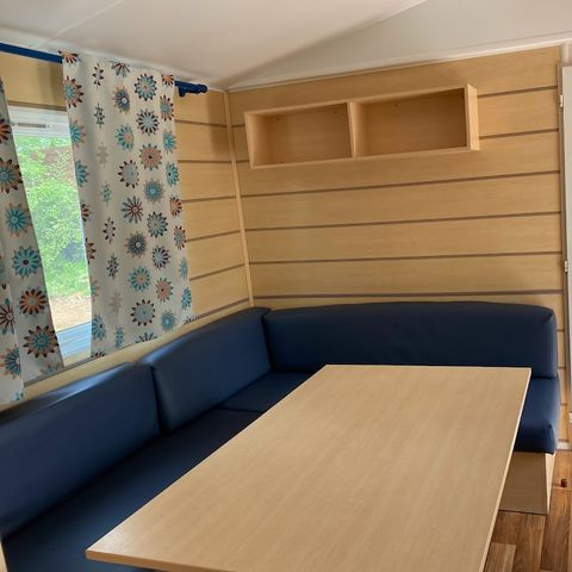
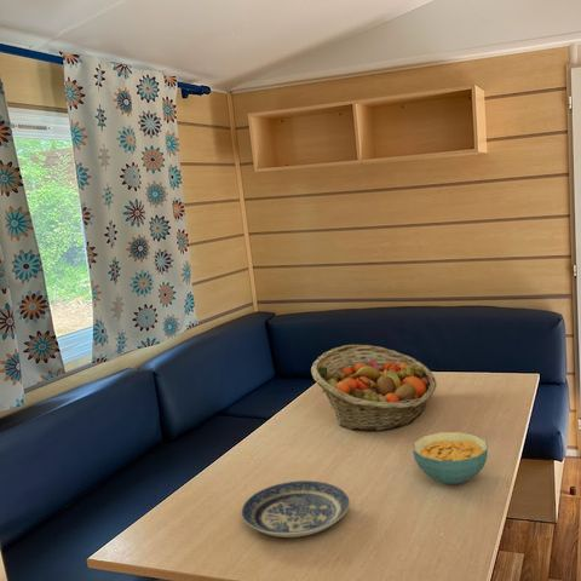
+ plate (295, 512)
+ fruit basket (374, 384)
+ cereal bowl (450, 462)
